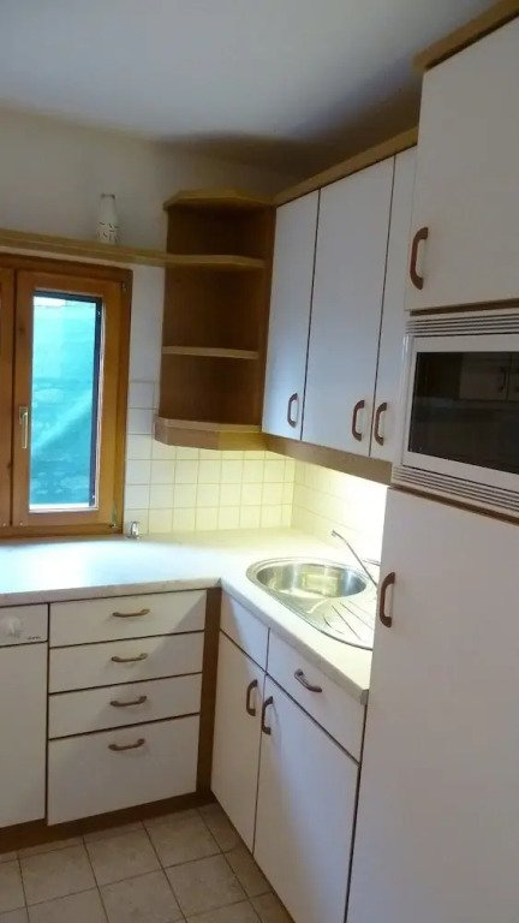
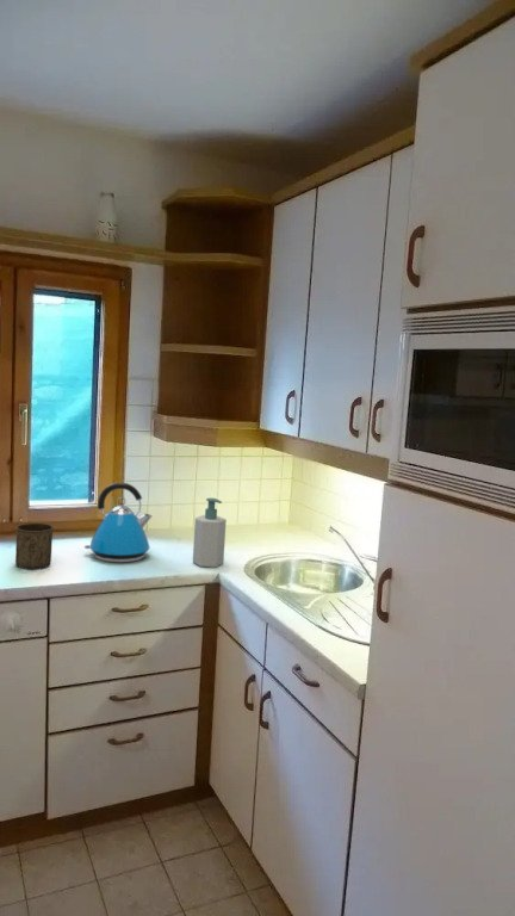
+ soap bottle (210, 531)
+ cup (33, 545)
+ kettle (118, 519)
